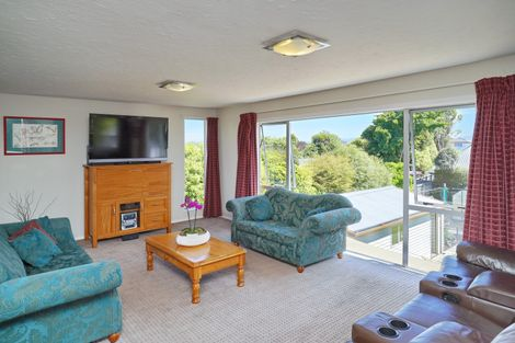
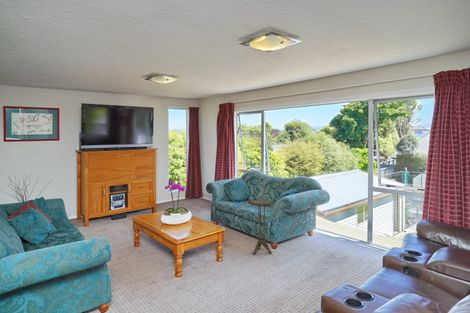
+ side table (260, 226)
